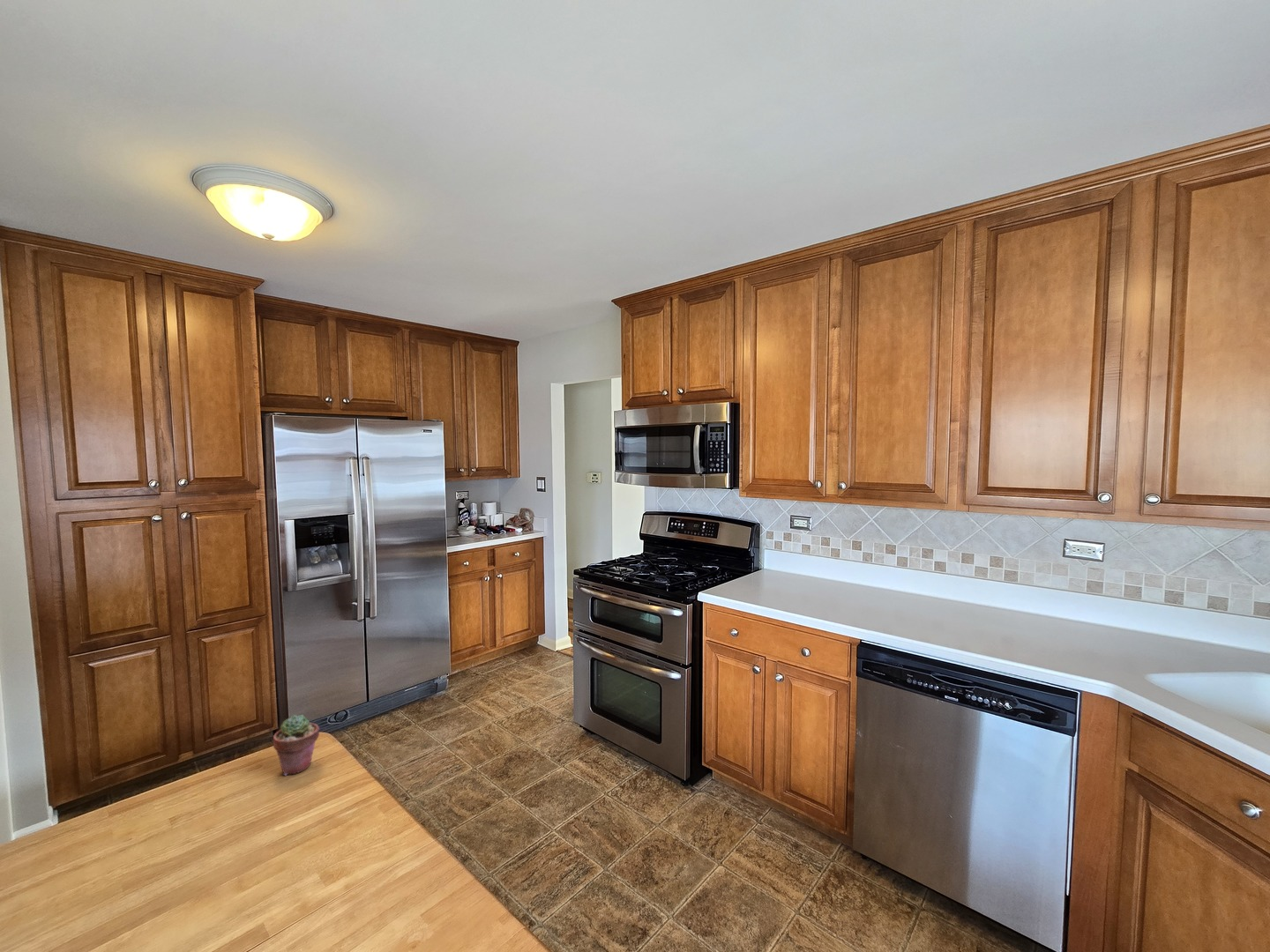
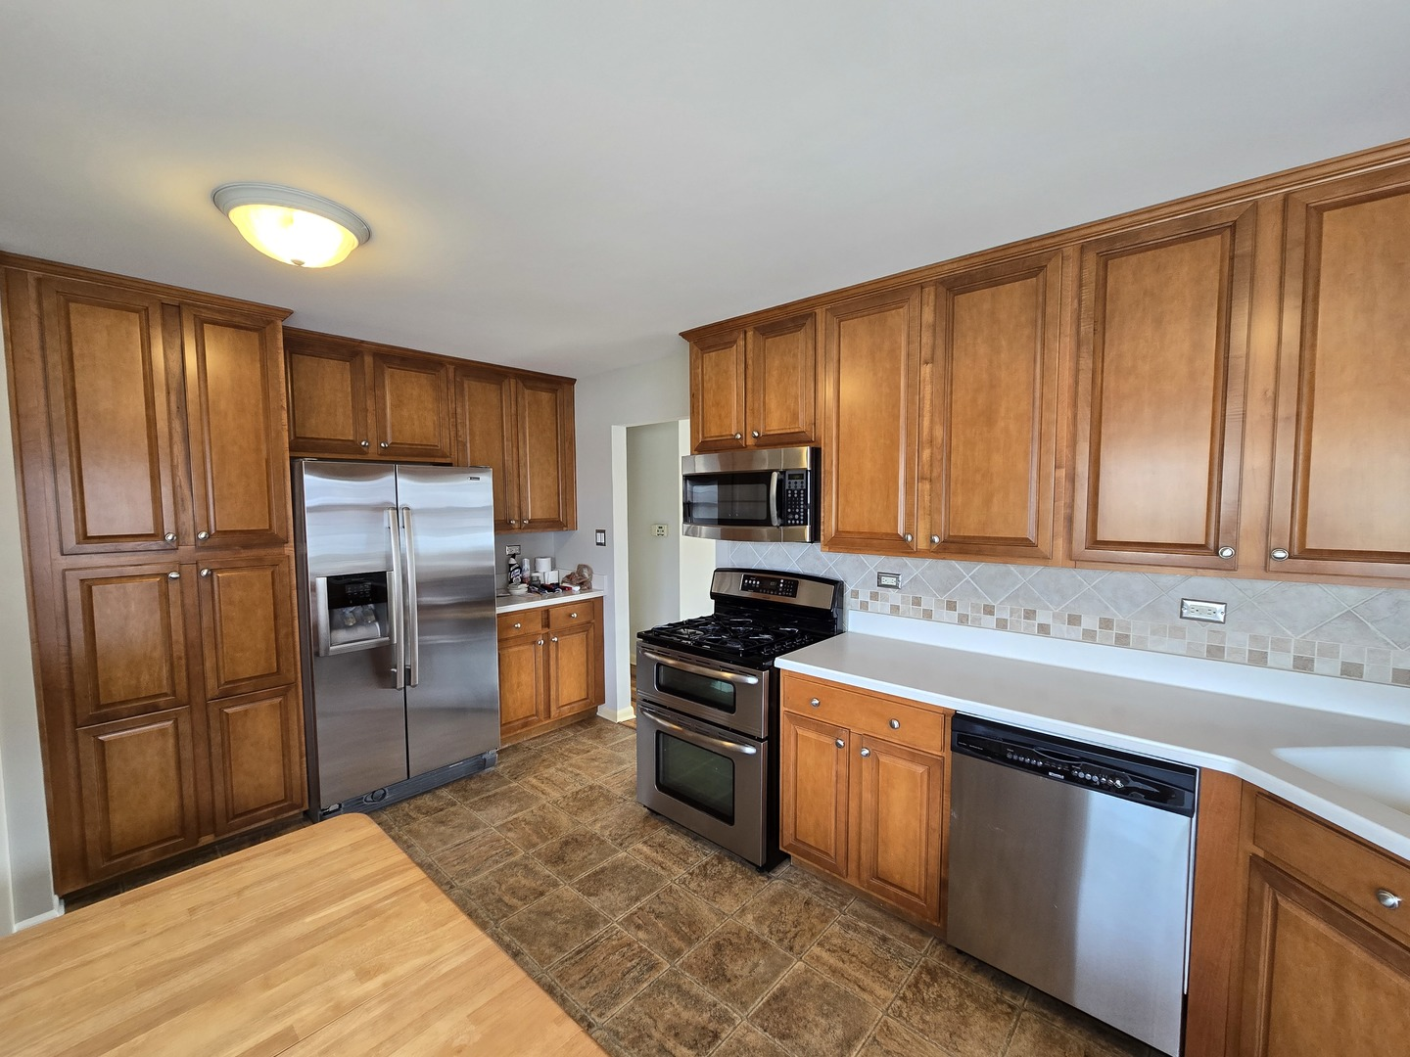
- potted succulent (296, 741)
